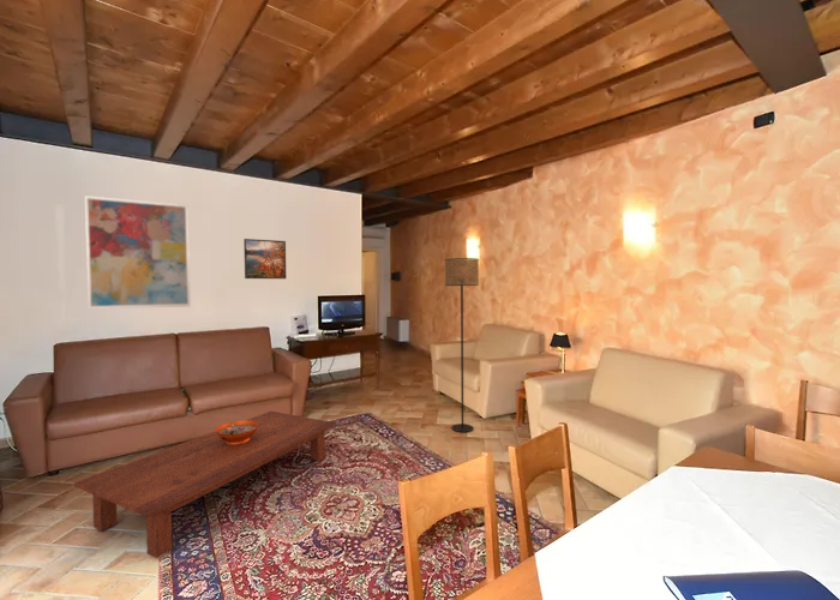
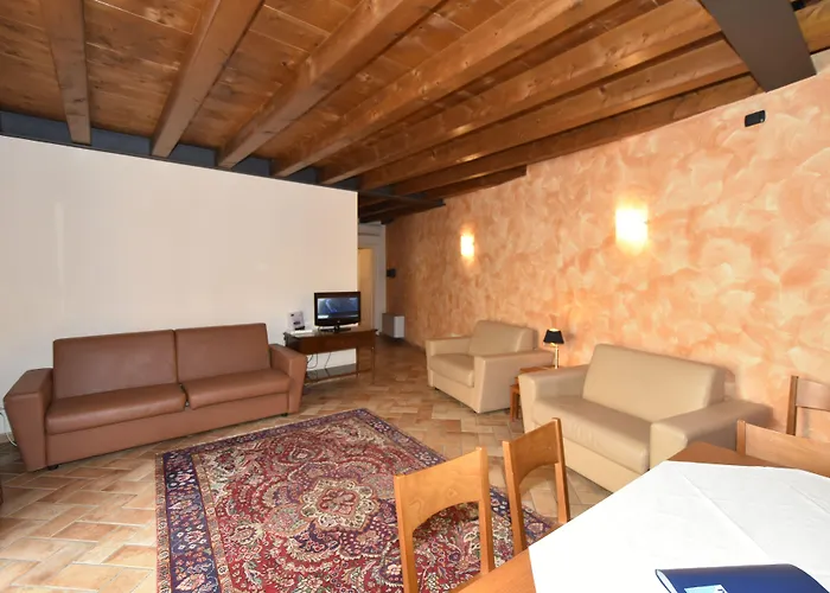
- floor lamp (462, 343)
- wall art (140, 254)
- decorative bowl (238, 433)
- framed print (265, 259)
- coffee table (228, 467)
